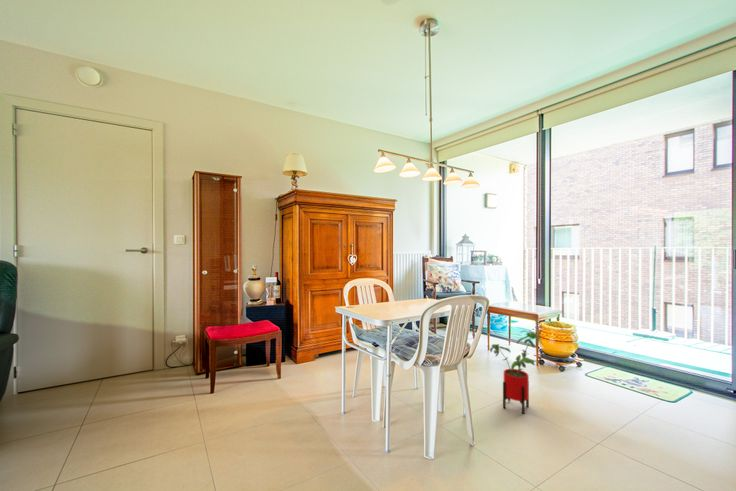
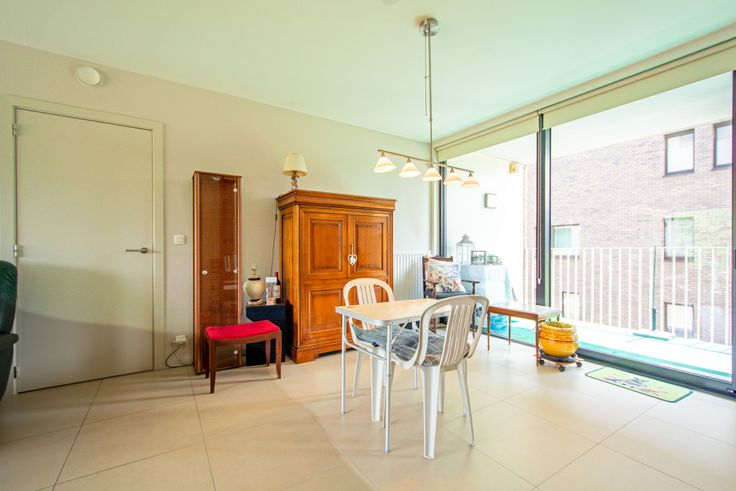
- house plant (519, 369)
